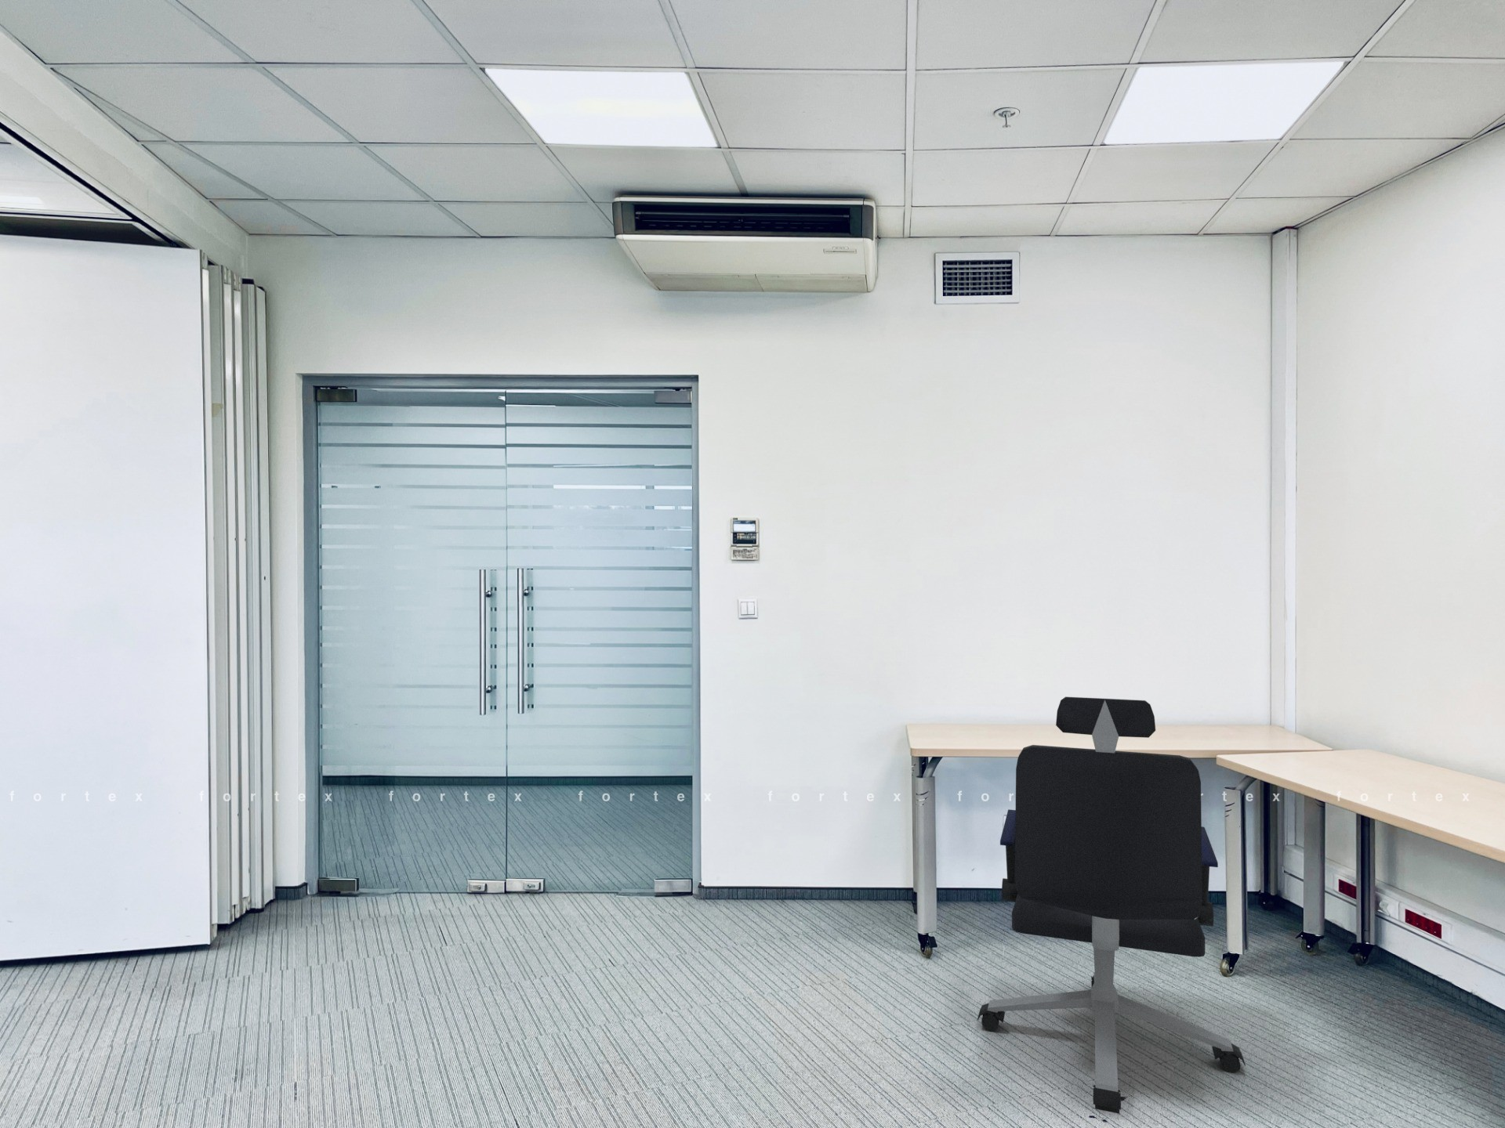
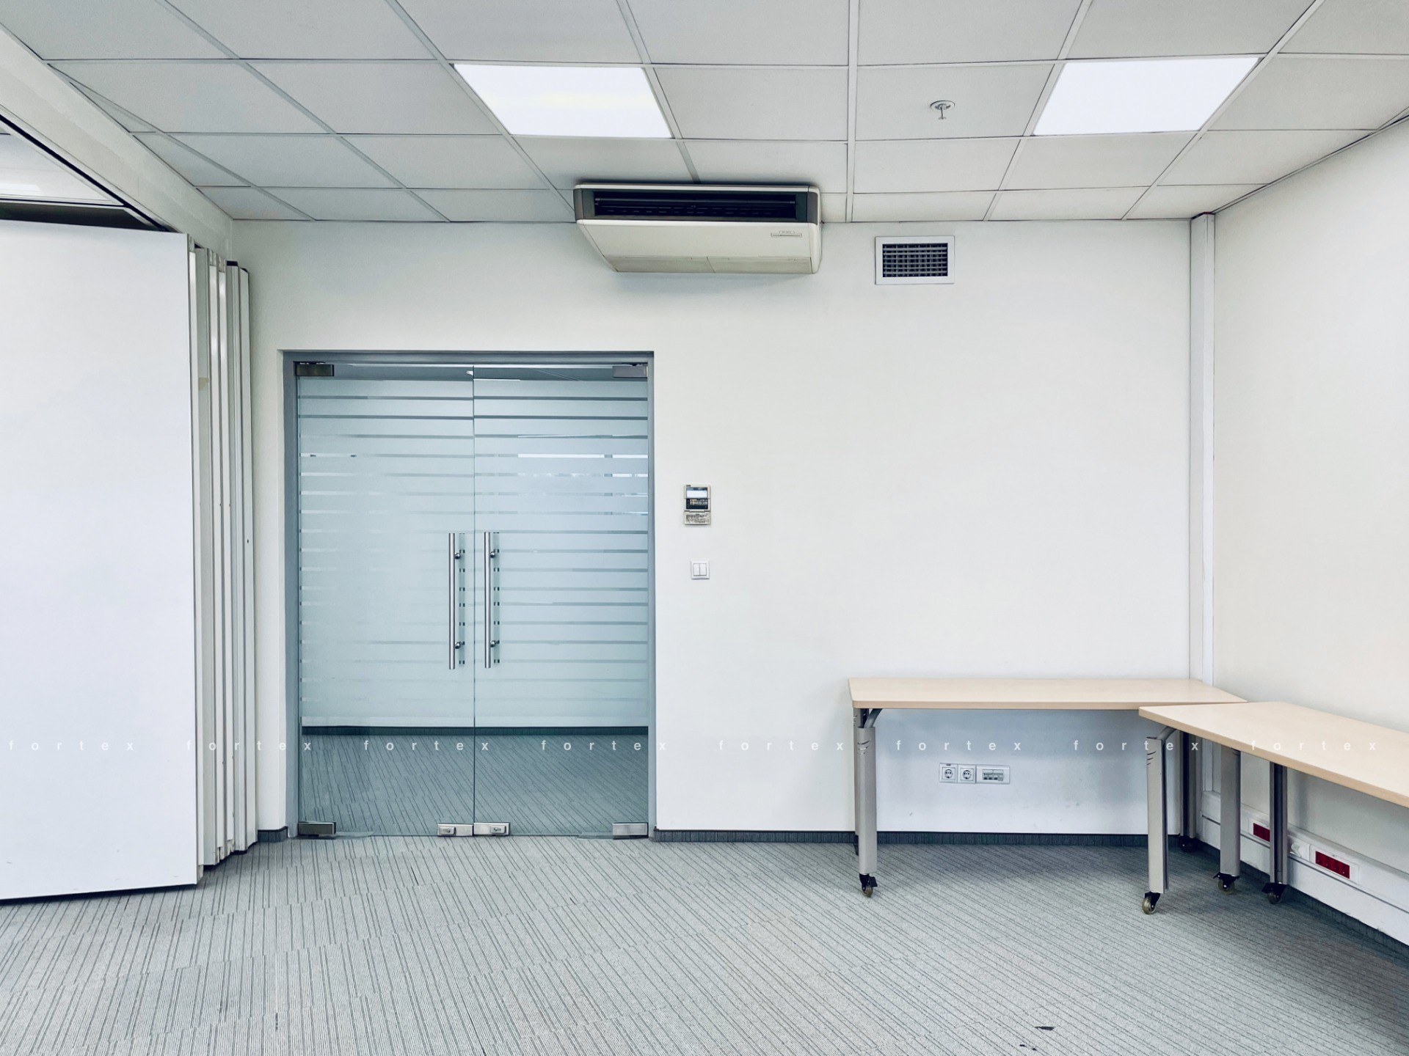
- office chair (1103, 865)
